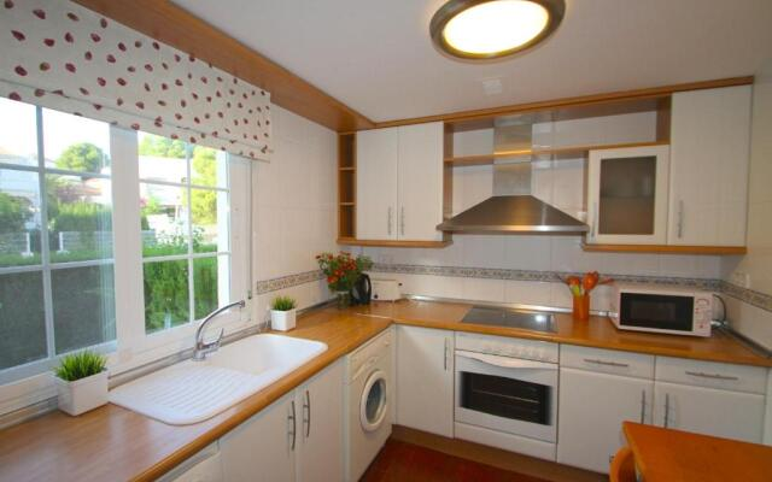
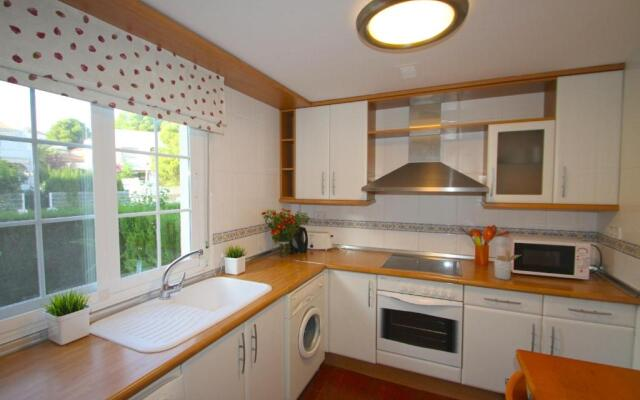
+ utensil holder (506, 265)
